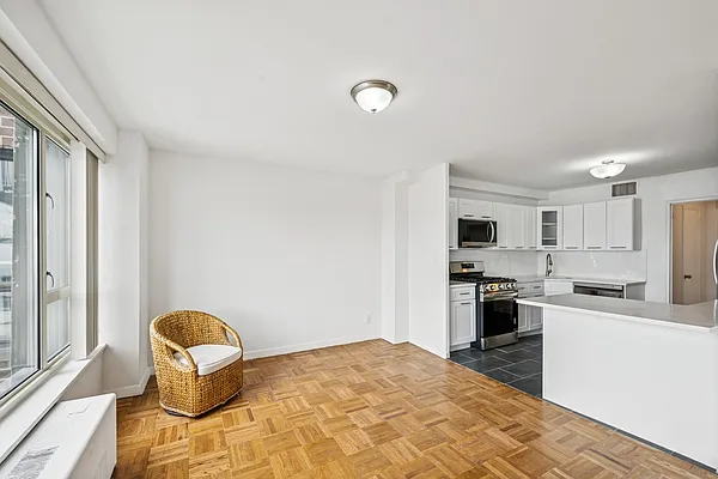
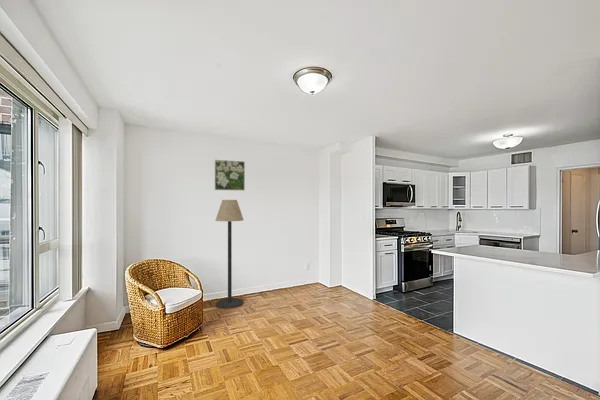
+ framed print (229, 175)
+ floor lamp (229, 251)
